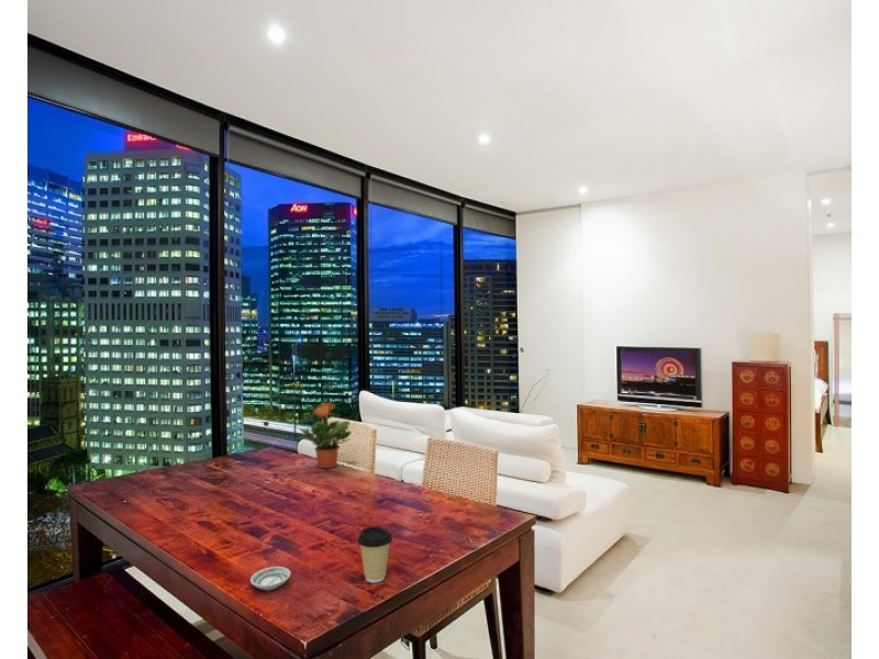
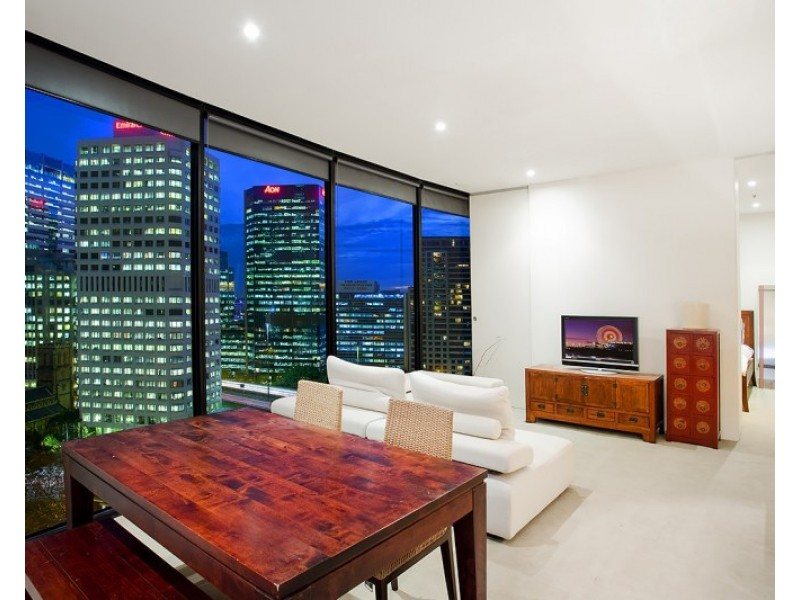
- potted plant (325, 435)
- coffee cup (375, 555)
- saucer (270, 580)
